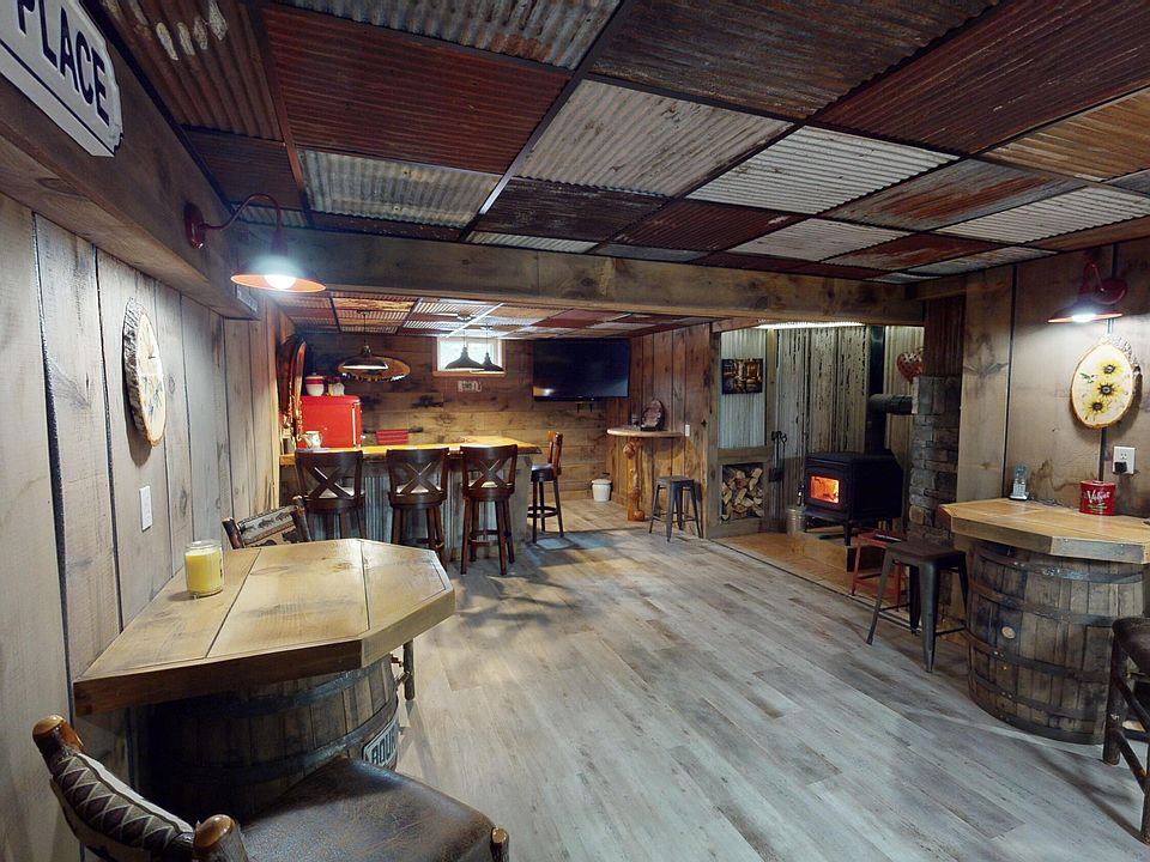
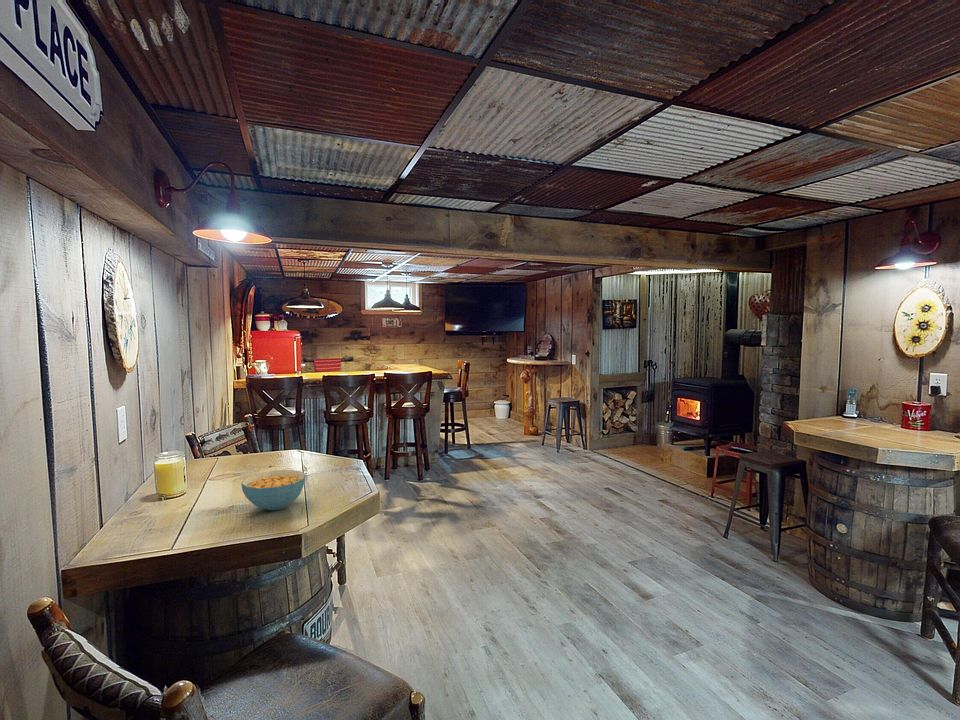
+ cereal bowl (274, 492)
